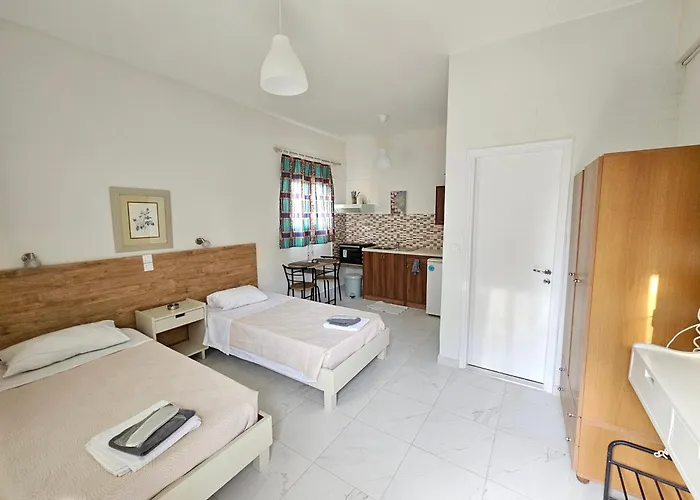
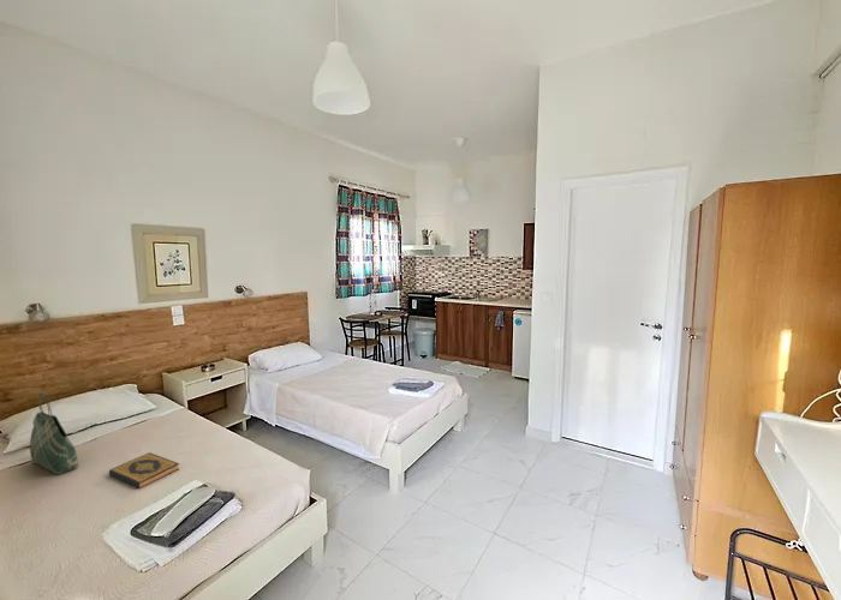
+ hardback book (144, 469)
+ tote bag (50, 428)
